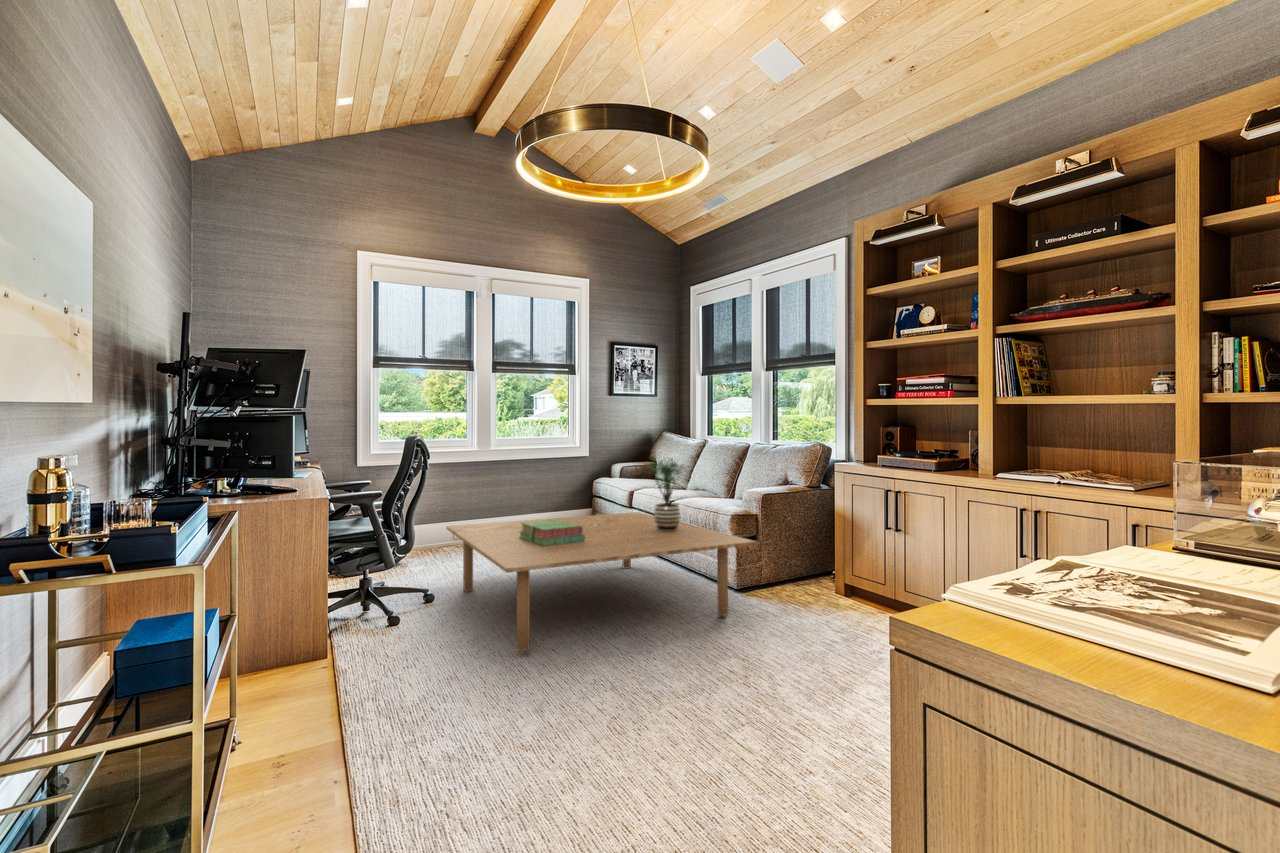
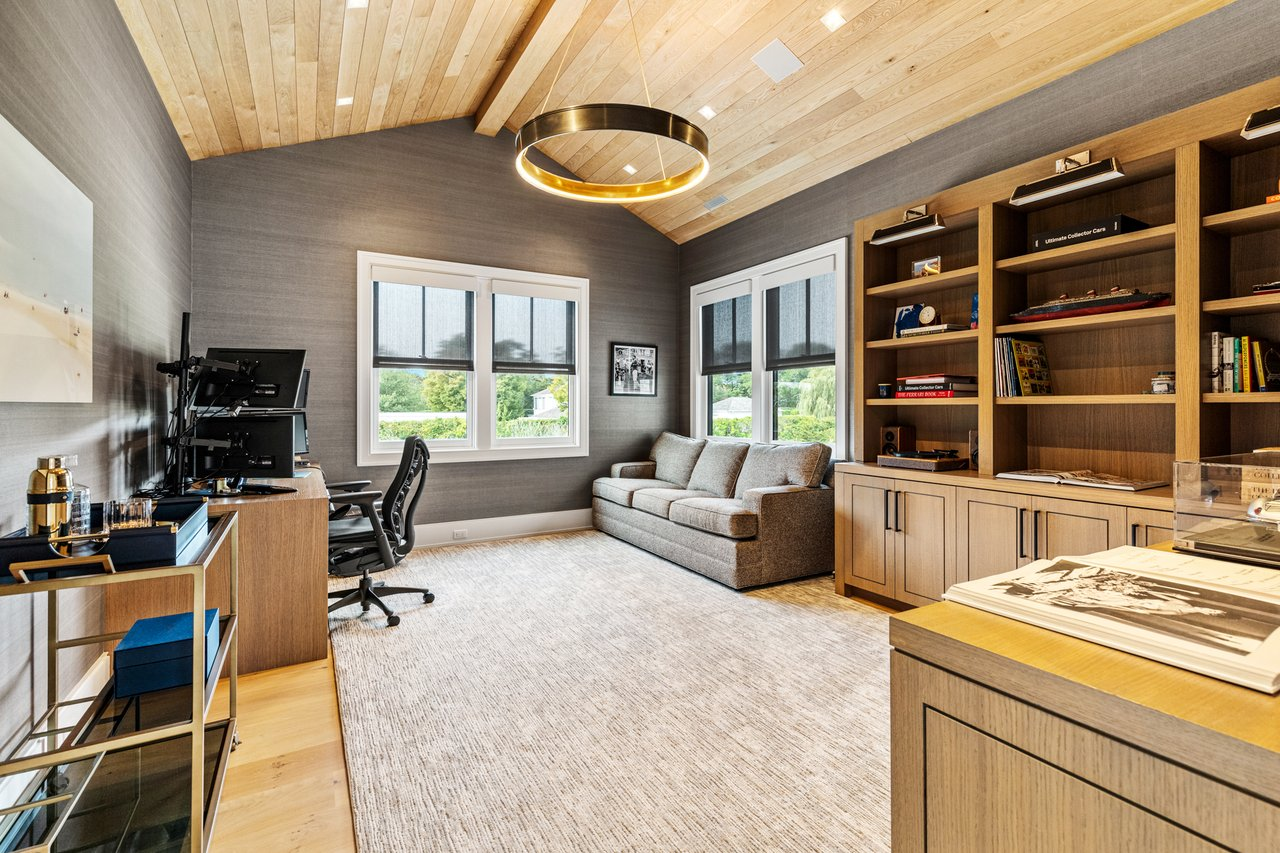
- potted plant (666, 492)
- stack of books (551, 531)
- coffee table (589, 563)
